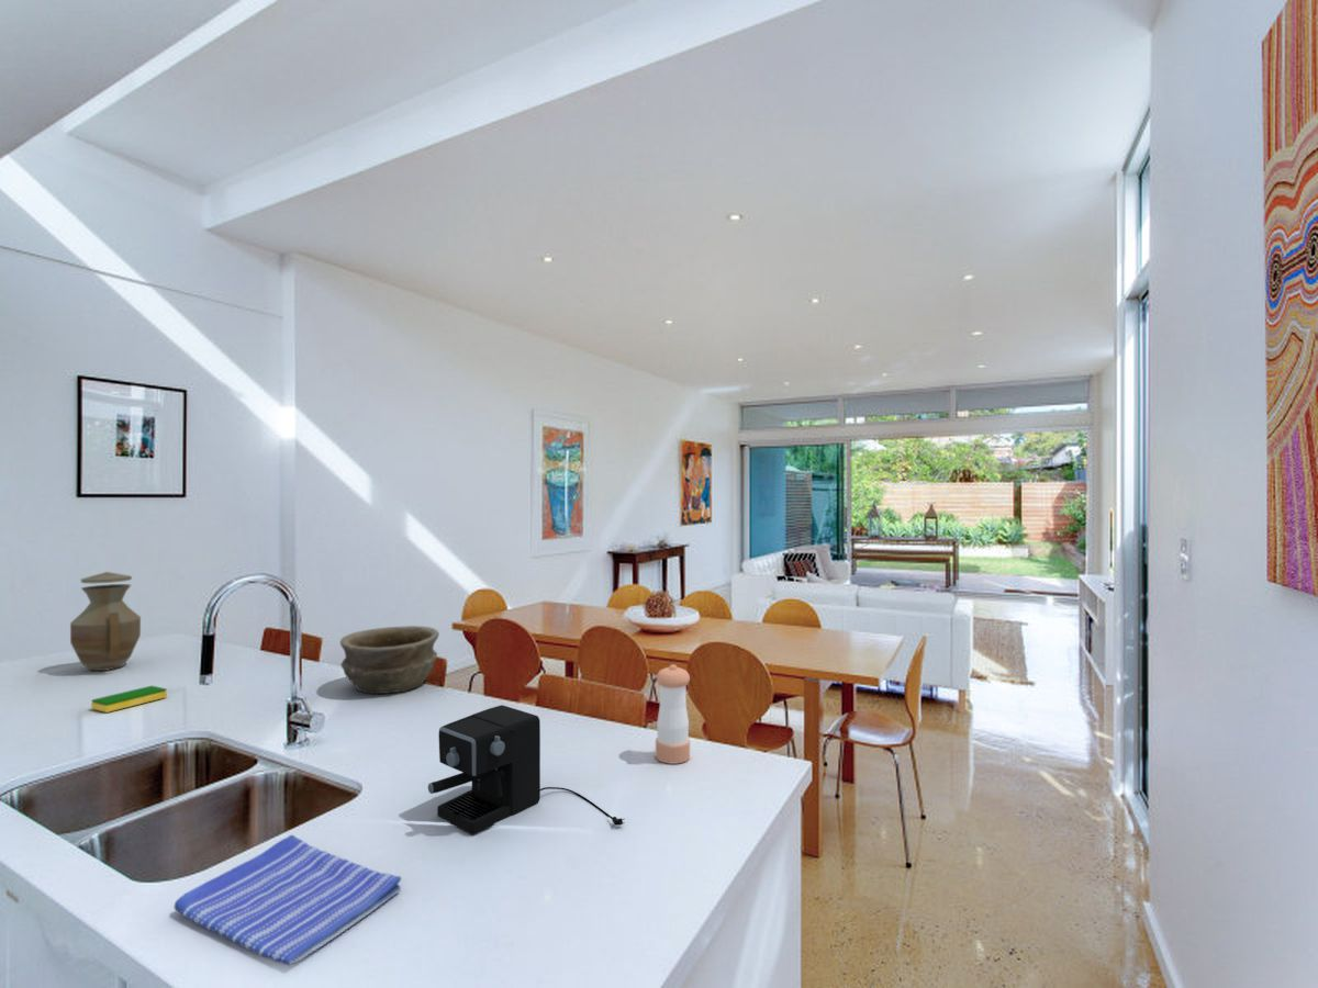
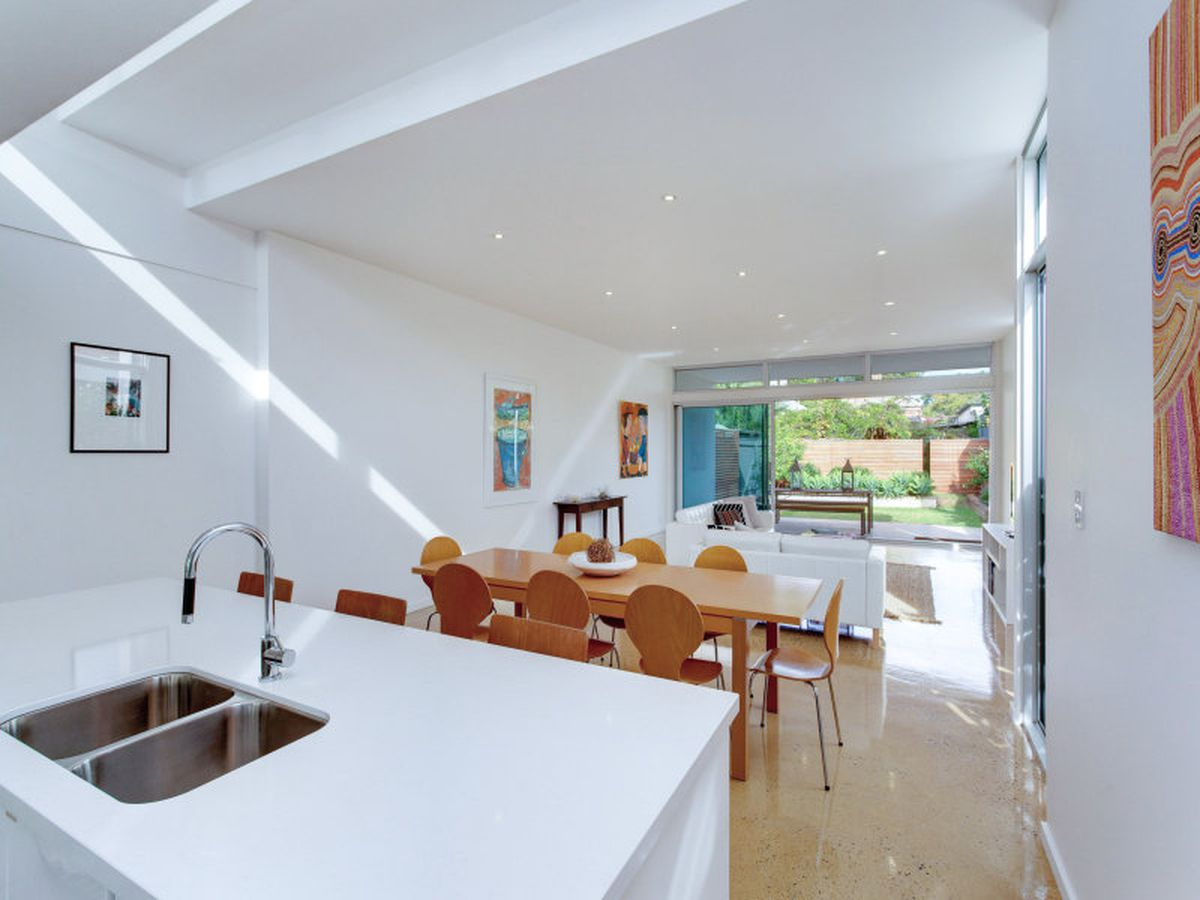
- bowl (390, 660)
- coffee maker (525, 775)
- pepper shaker (672, 710)
- vase (105, 619)
- dish towel (290, 890)
- dish sponge (130, 698)
